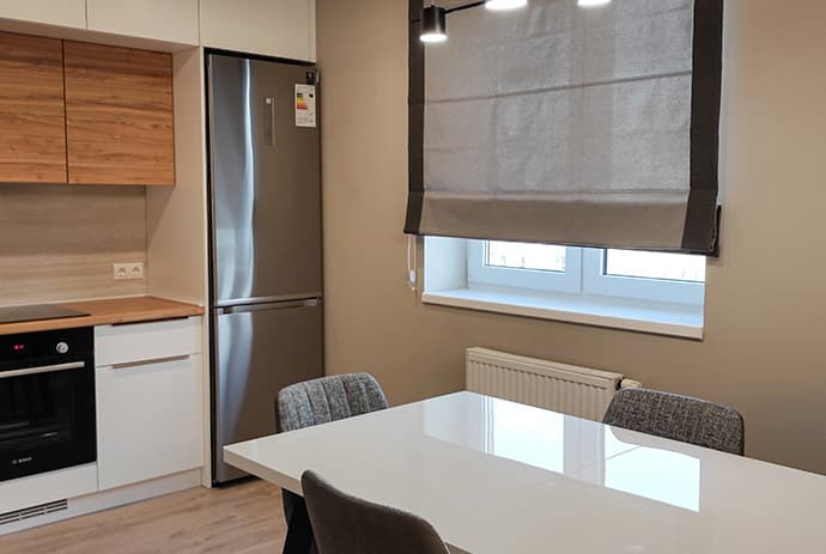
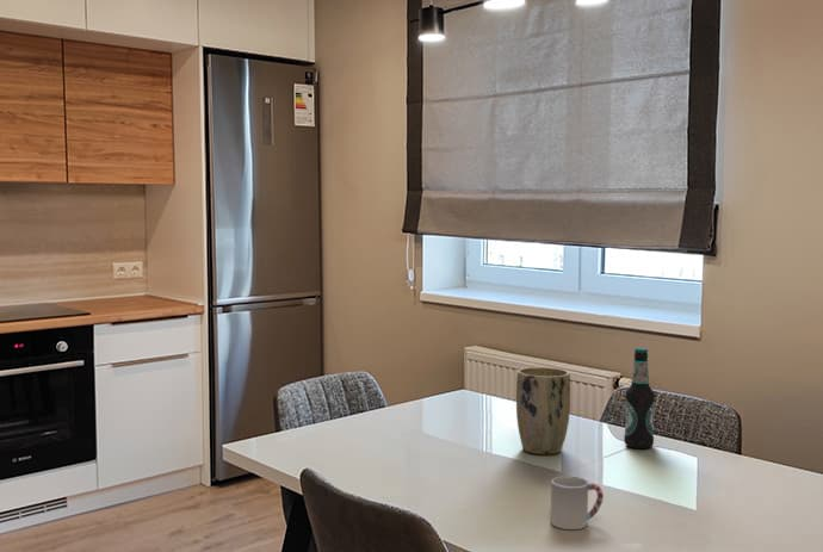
+ bottle (639, 397)
+ cup (576, 502)
+ plant pot (543, 410)
